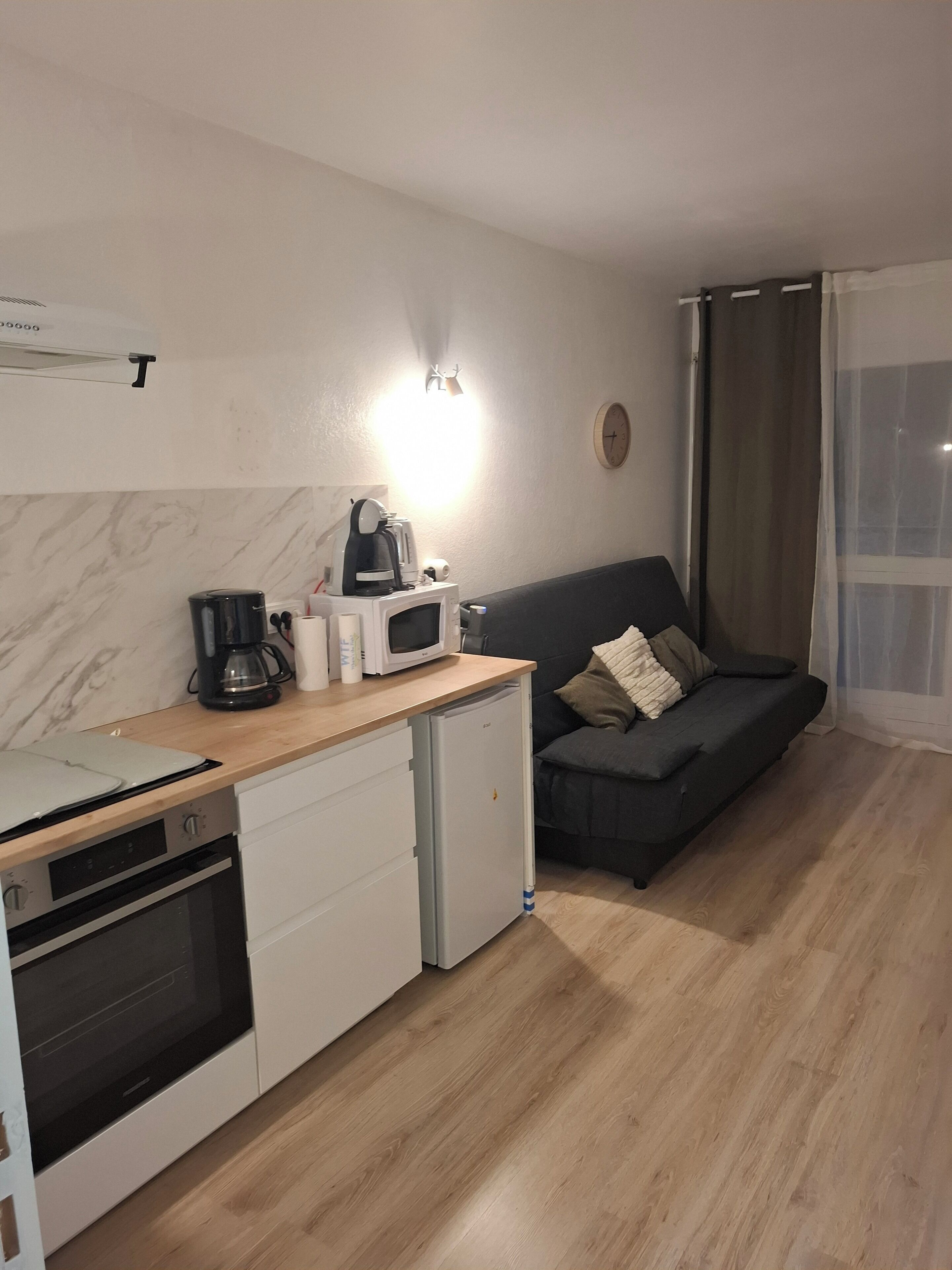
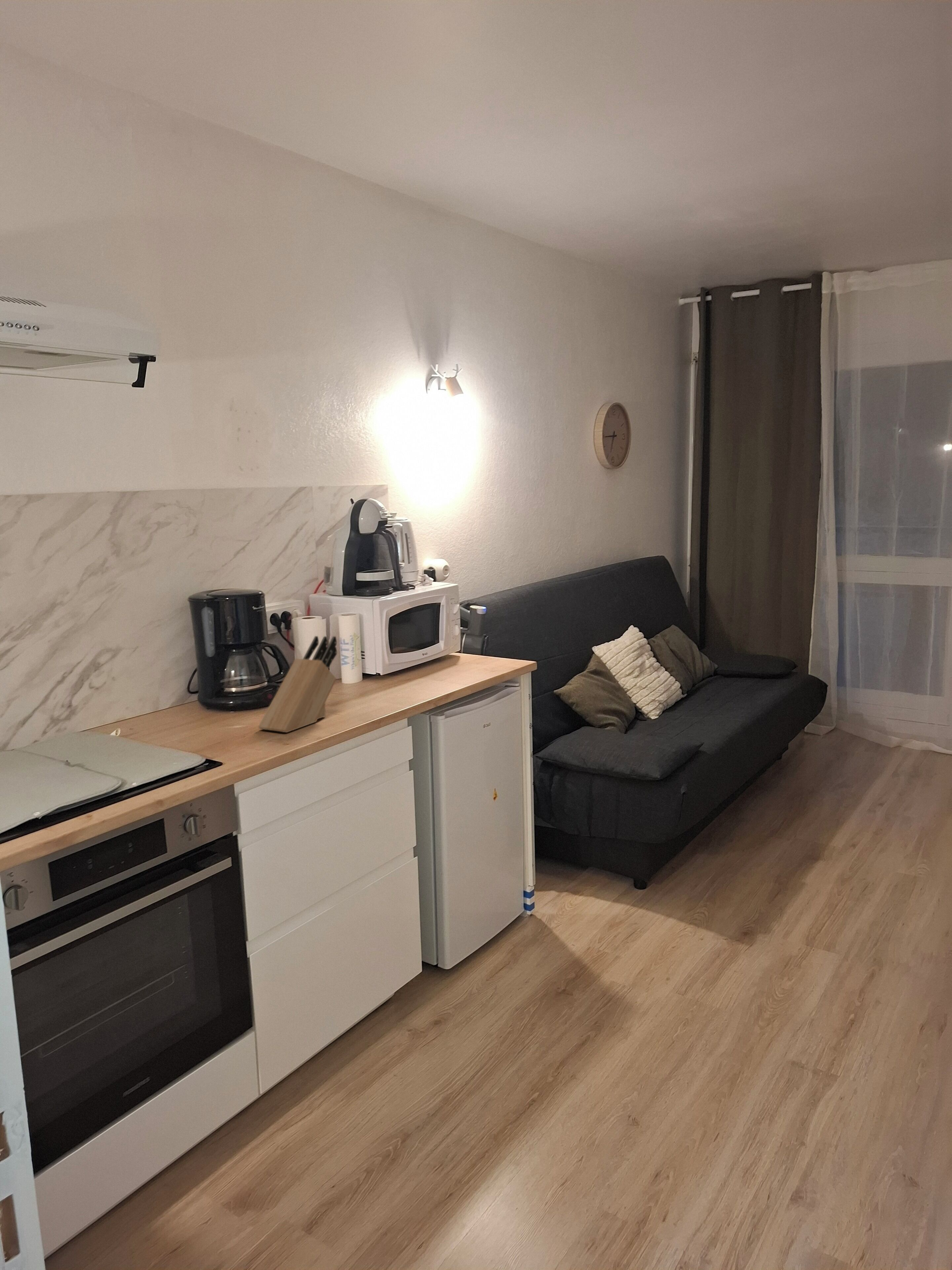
+ knife block (302, 681)
